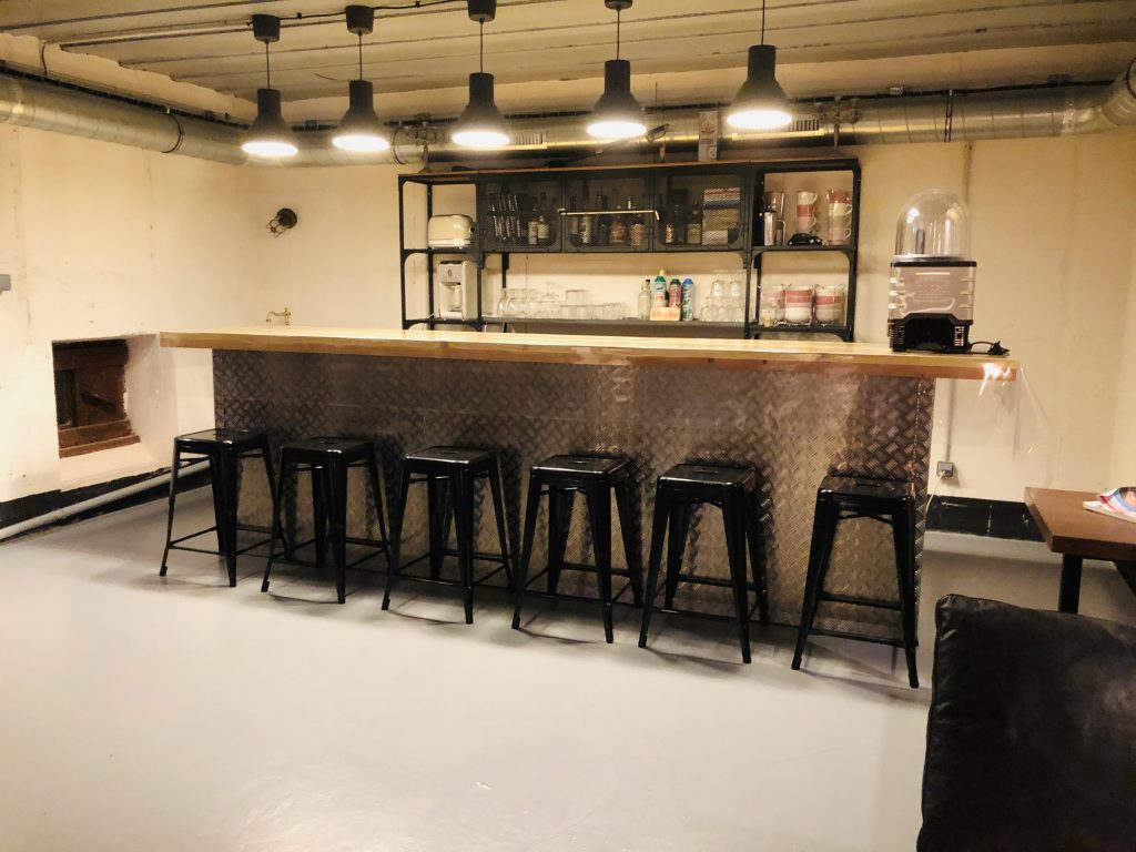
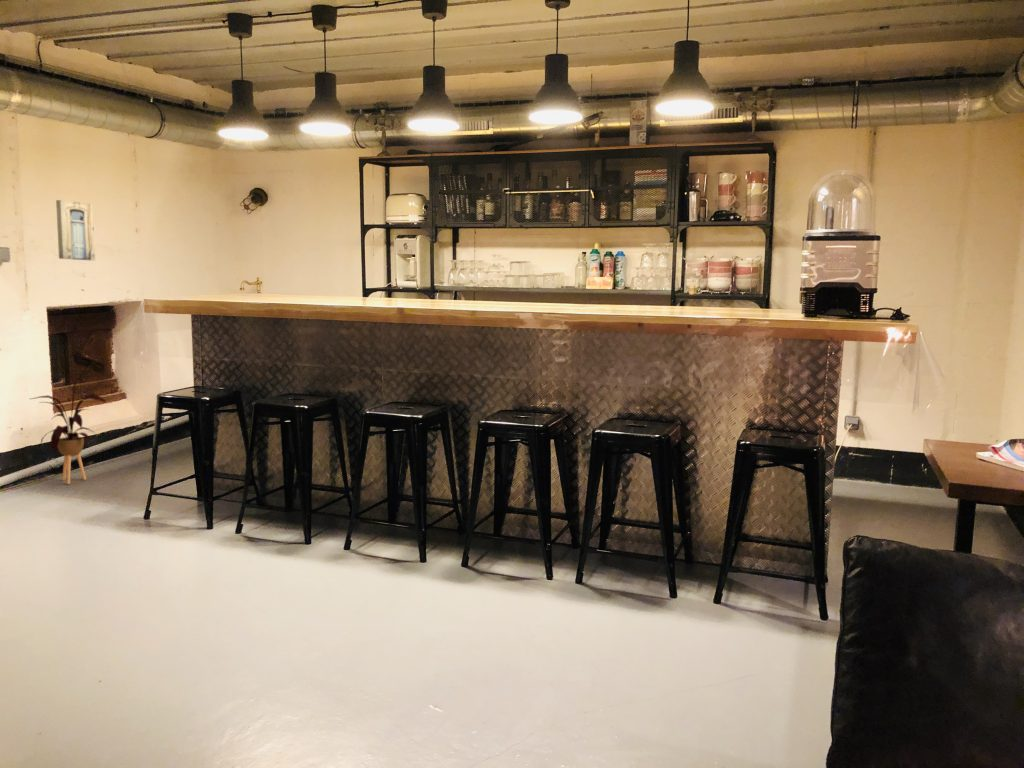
+ wall art (76, 231)
+ house plant (67, 428)
